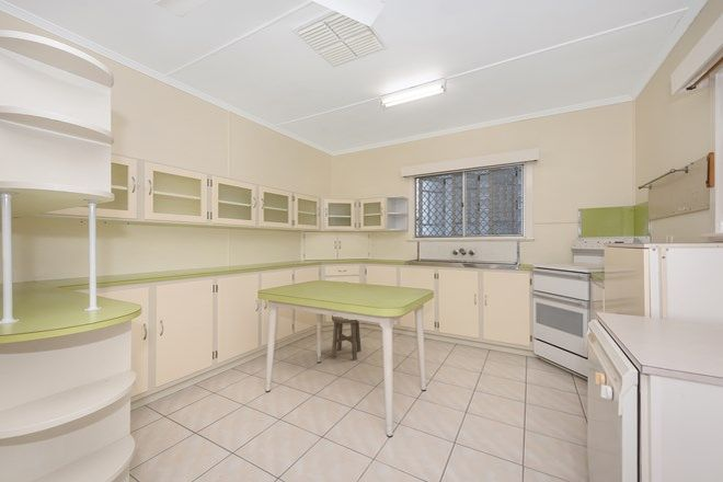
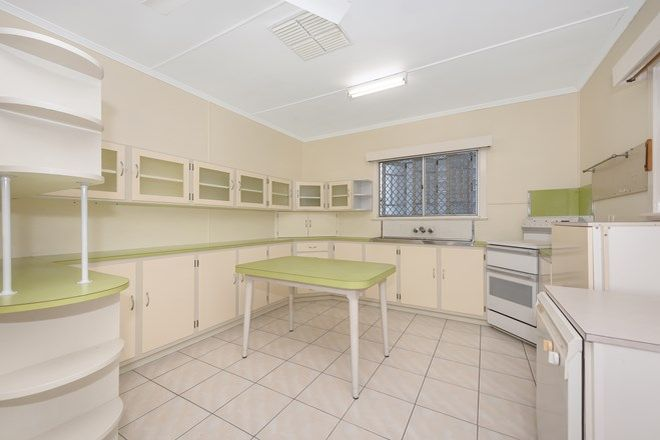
- stool (346, 336)
